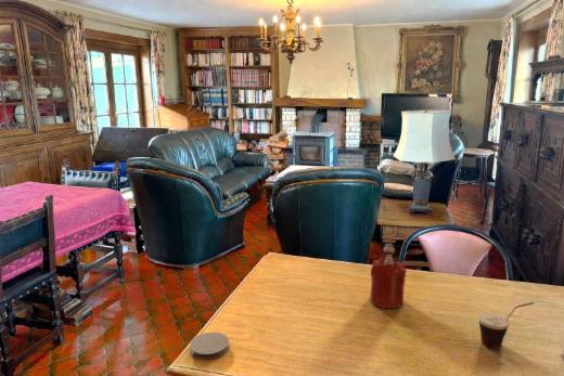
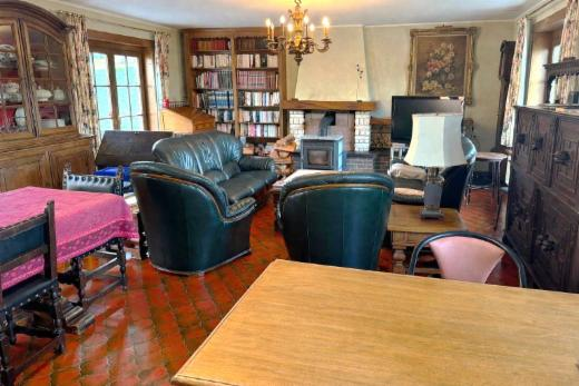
- coaster (209, 345)
- cup (504, 323)
- candle (387, 278)
